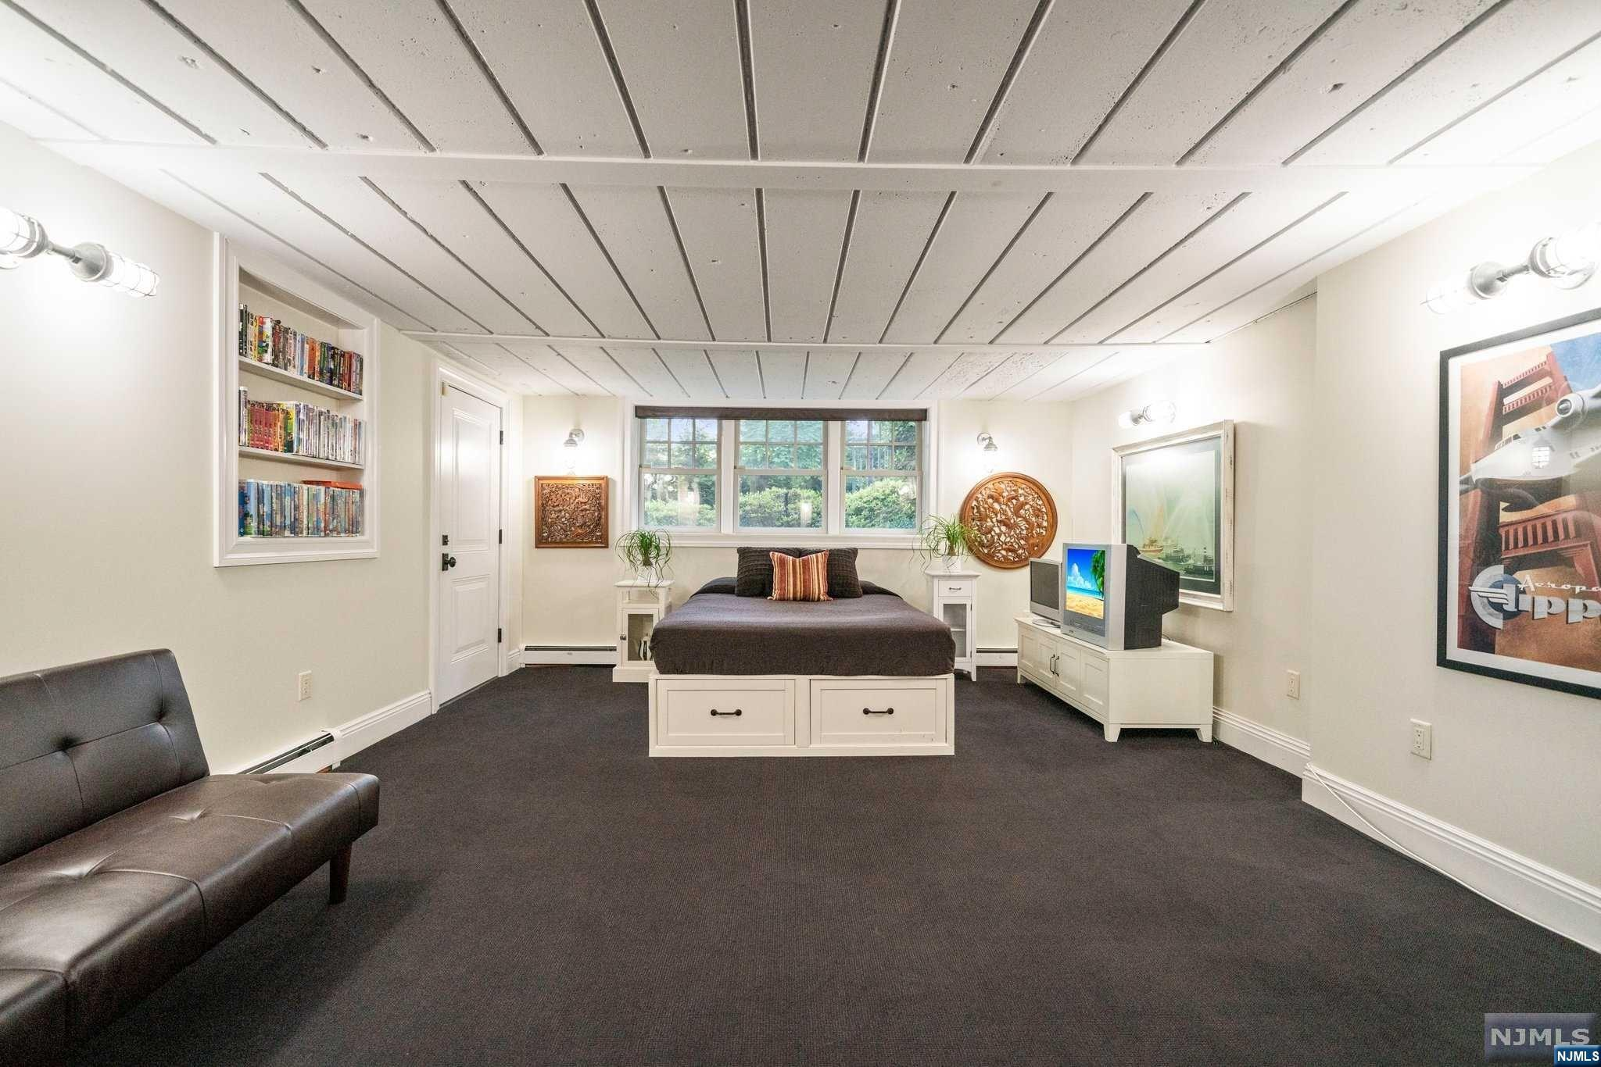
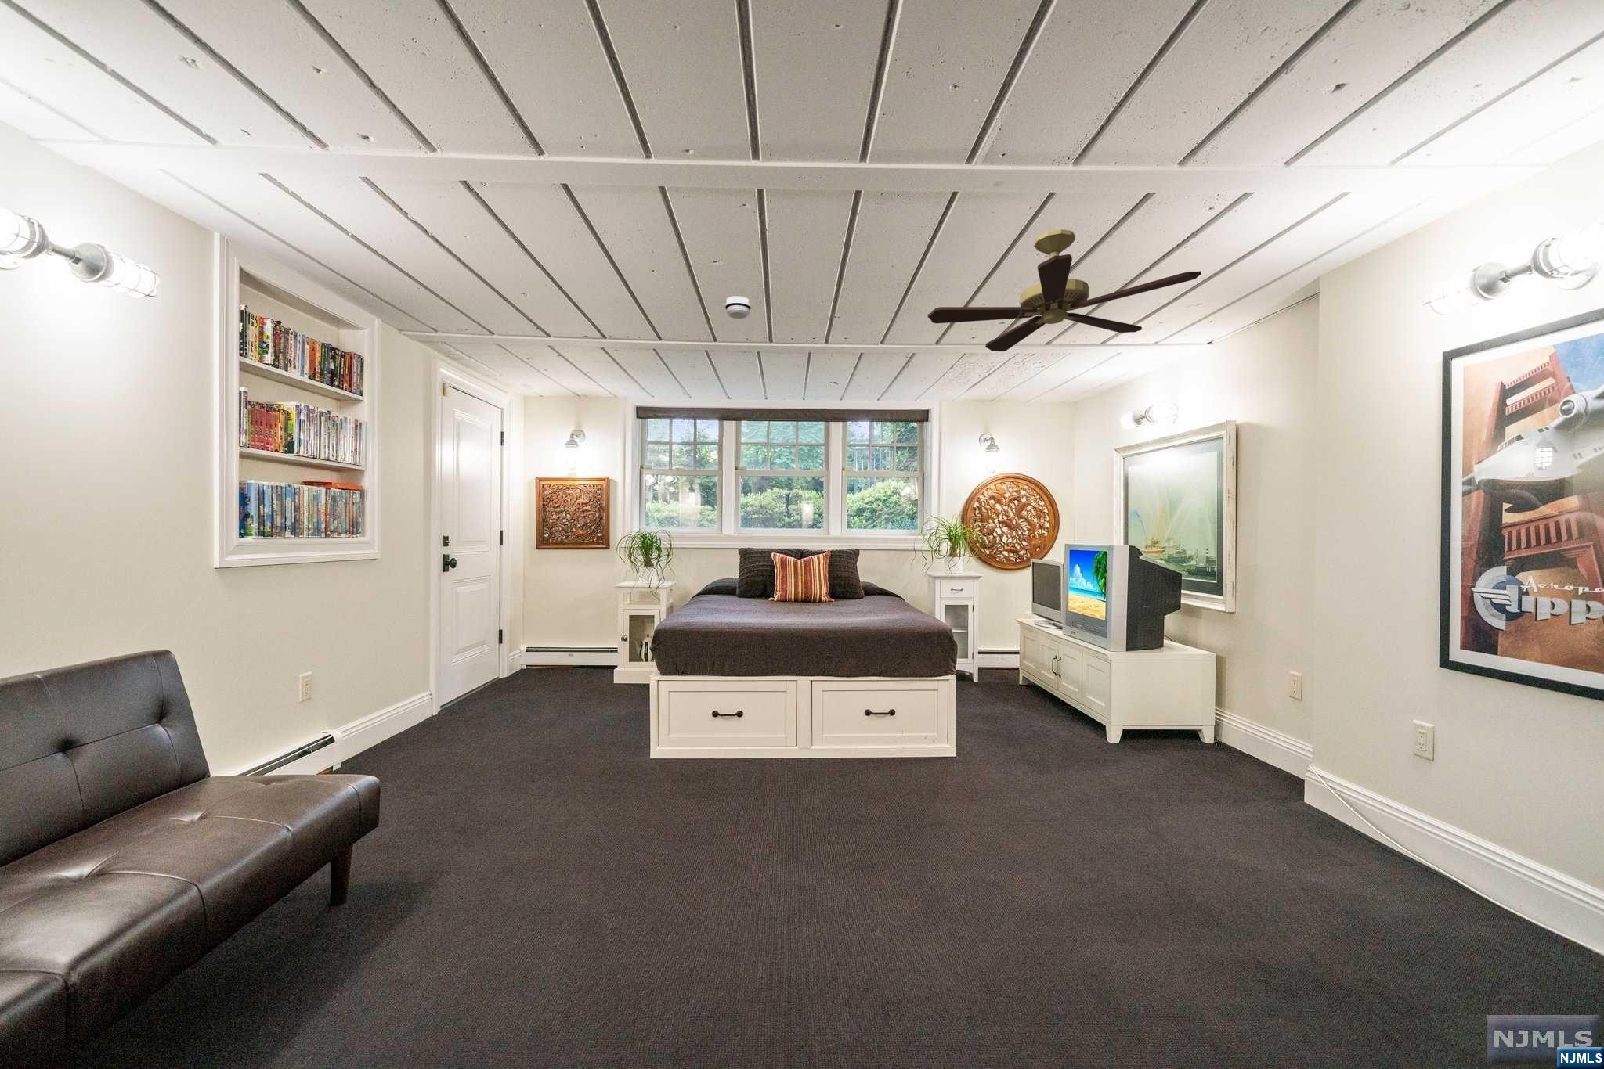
+ smoke detector (738, 308)
+ ceiling fan (1051, 277)
